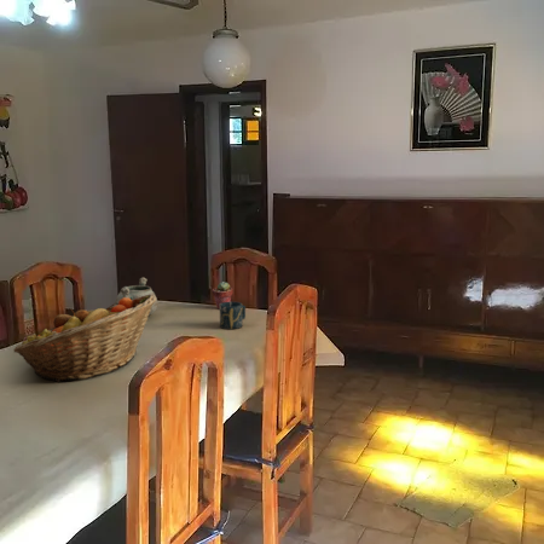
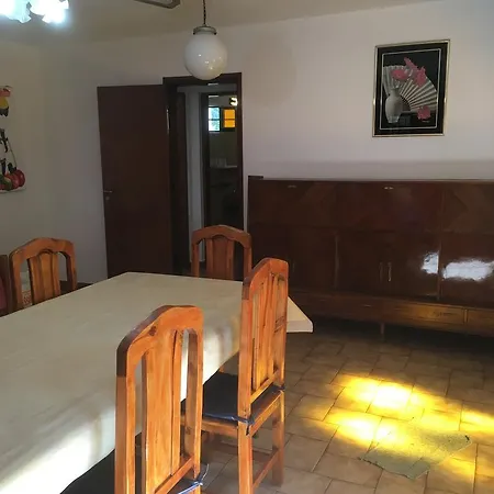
- cup (233, 314)
- fruit basket (89, 332)
- potted succulent (222, 294)
- bowl (135, 297)
